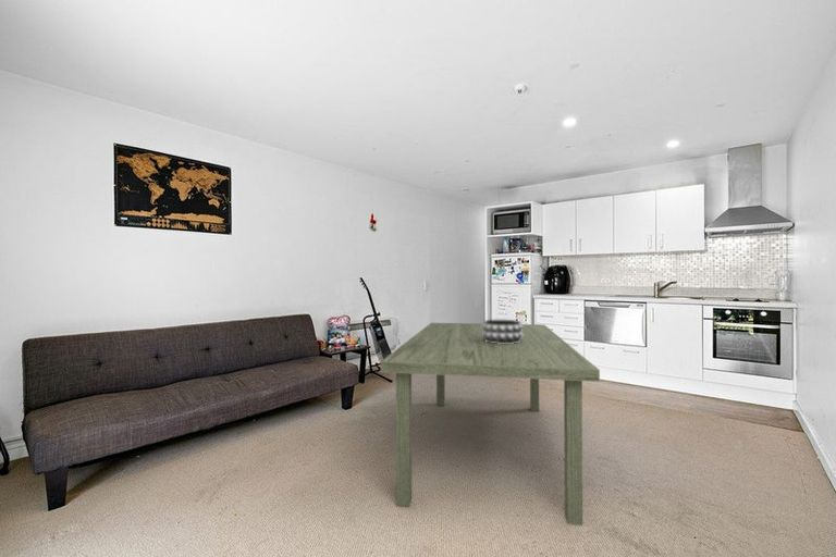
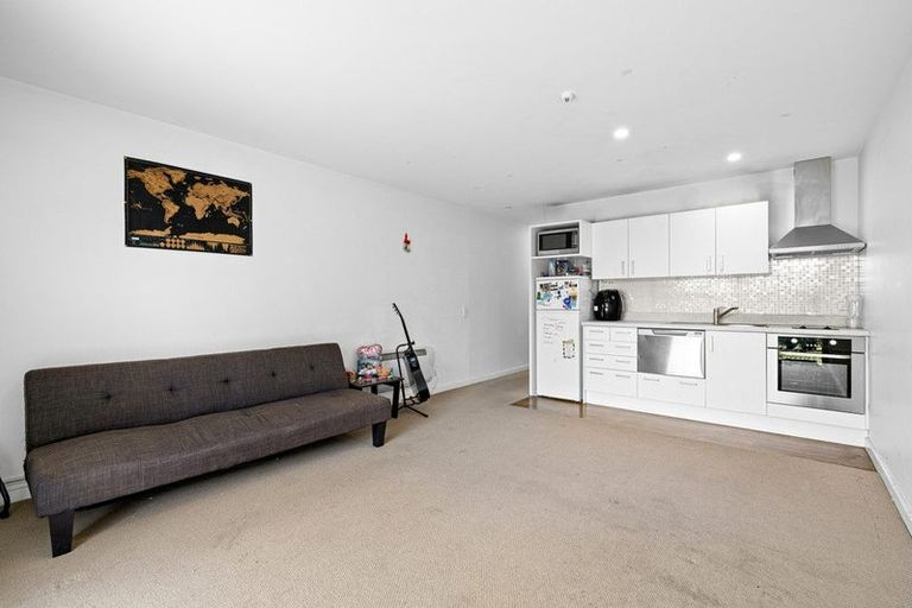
- dining table (489, 376)
- decorative bowl (502, 331)
